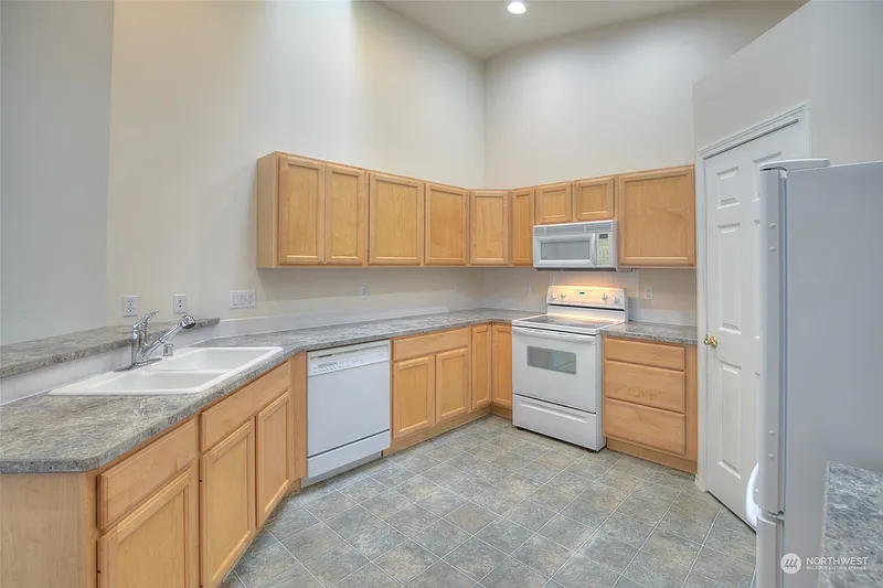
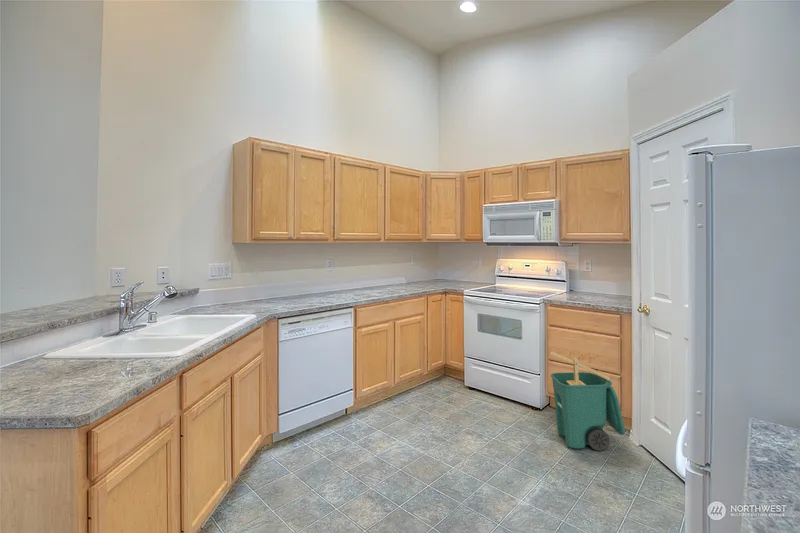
+ trash can (582, 396)
